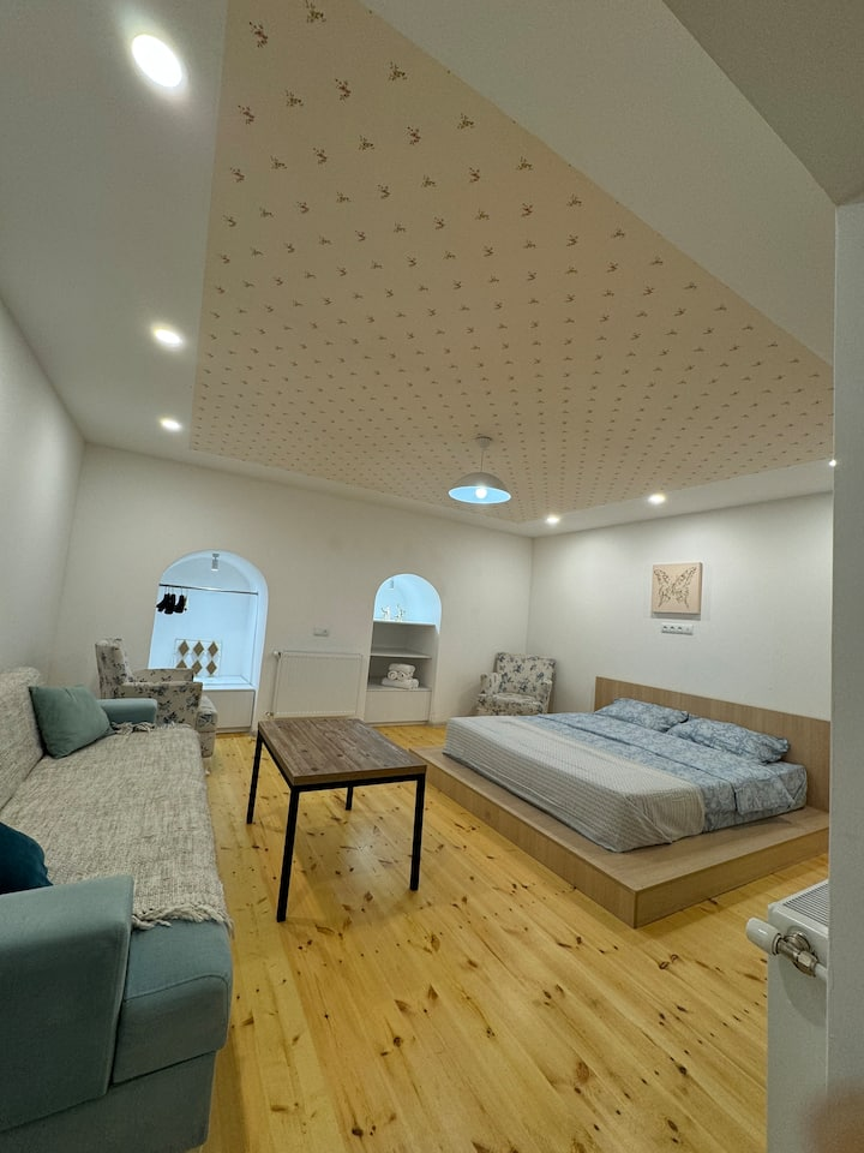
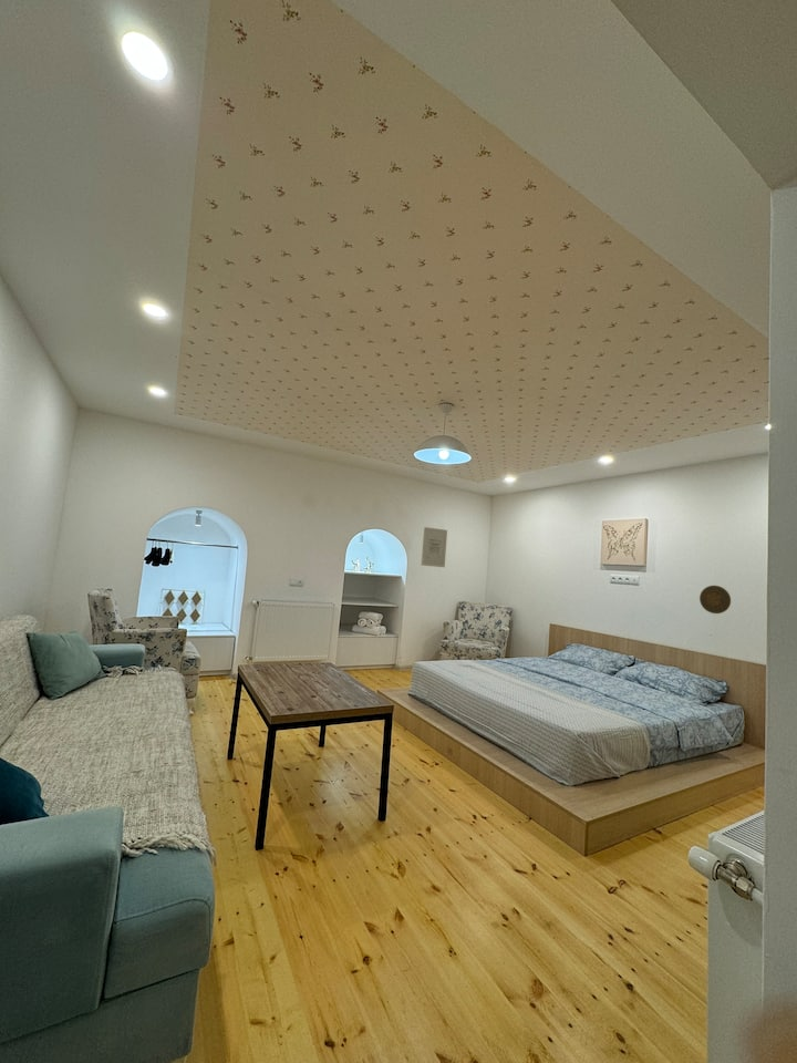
+ decorative plate (714, 599)
+ wall art (434, 547)
